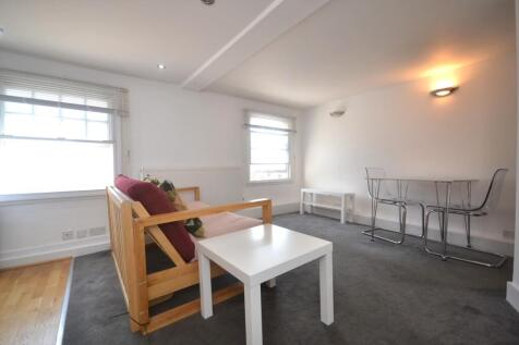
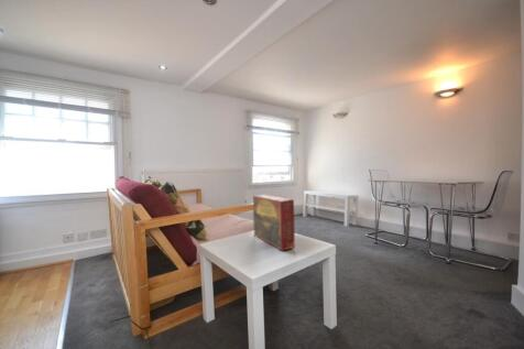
+ board game (272, 219)
